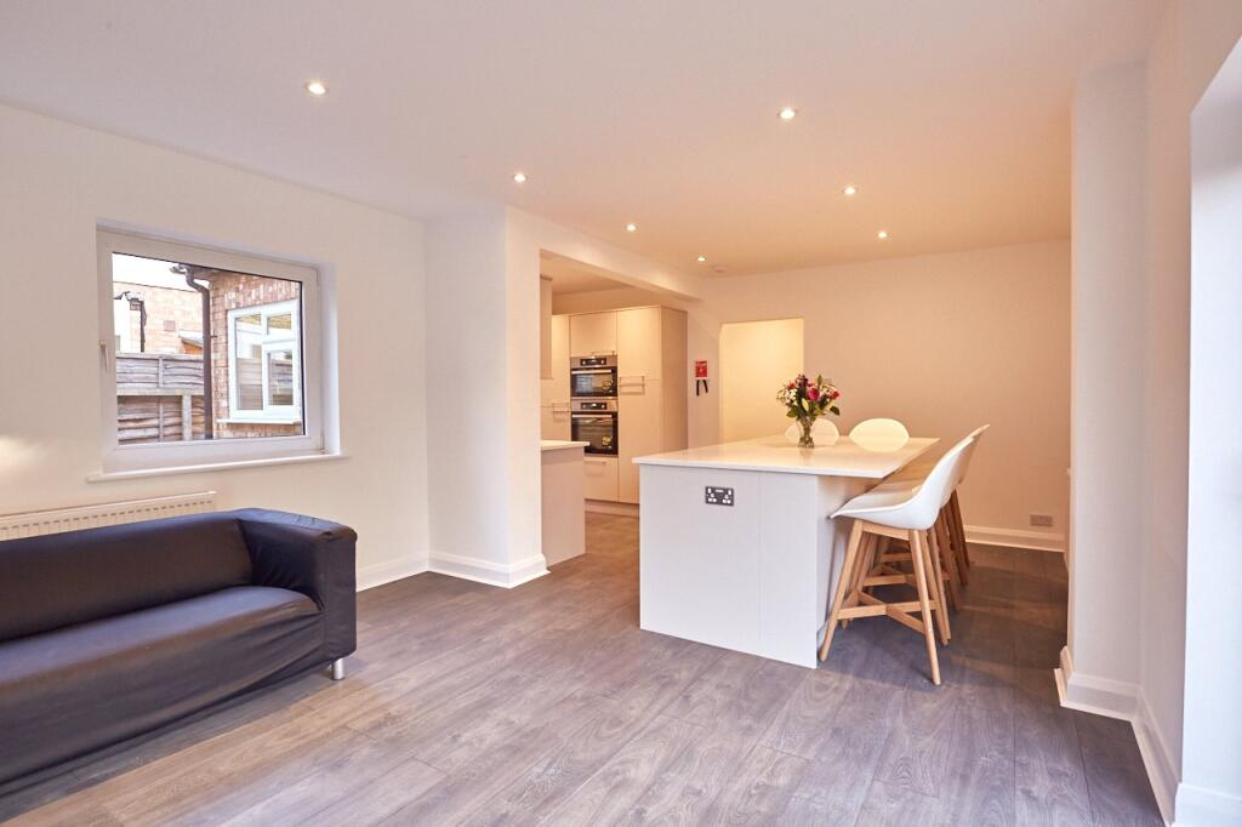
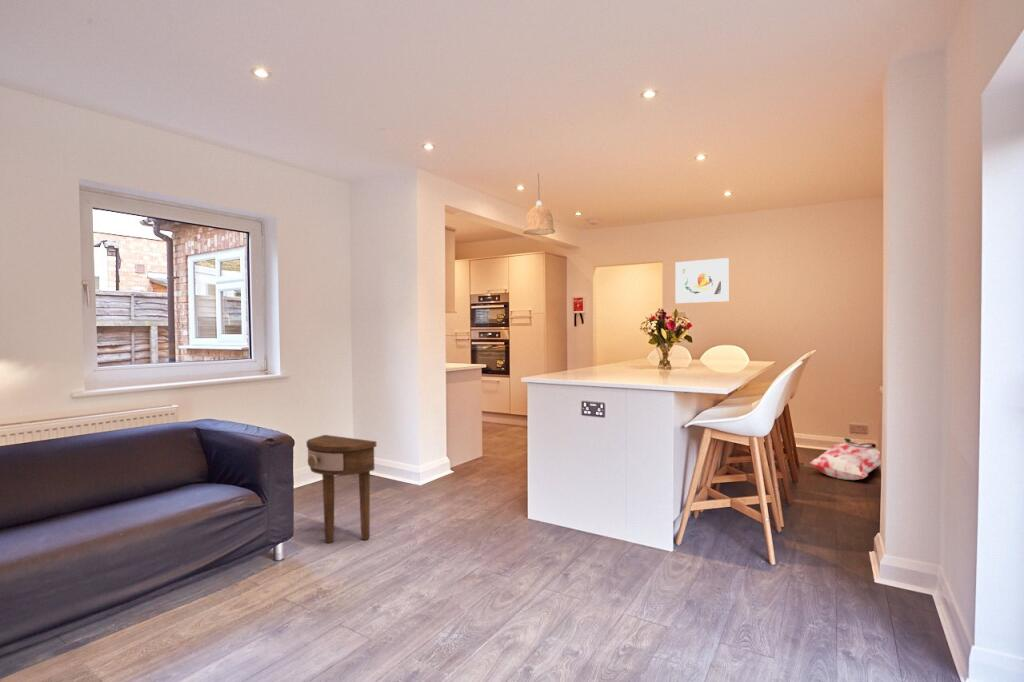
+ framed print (701, 281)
+ pendant lamp (538, 202)
+ side table (333, 487)
+ bag (848, 458)
